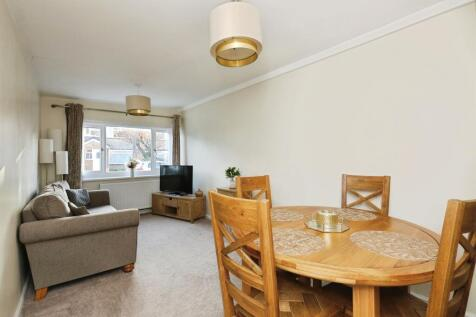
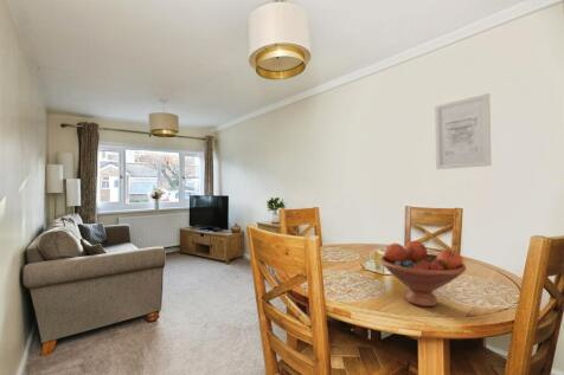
+ wall art (461, 134)
+ fruit bowl (421, 273)
